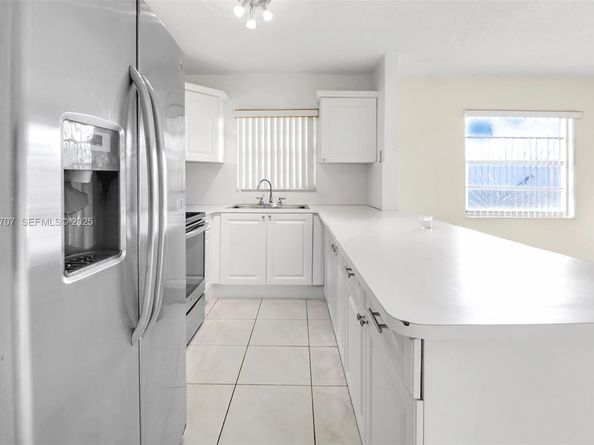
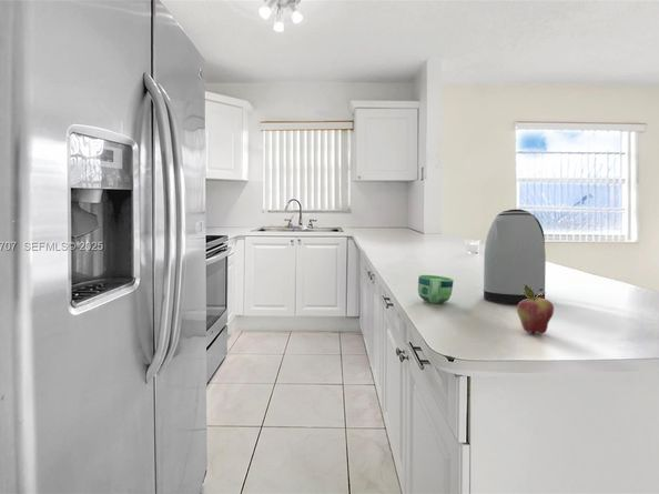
+ fruit (534, 308)
+ kettle (520, 253)
+ cup (436, 290)
